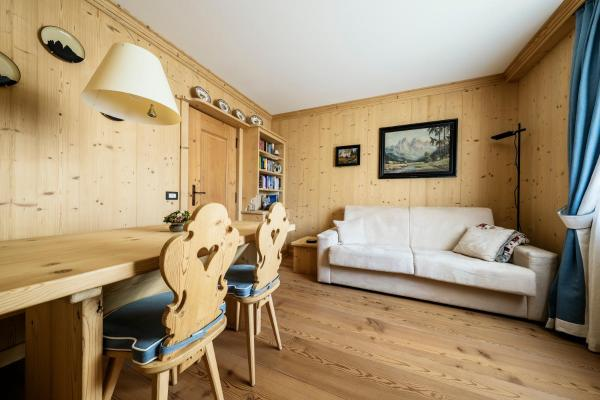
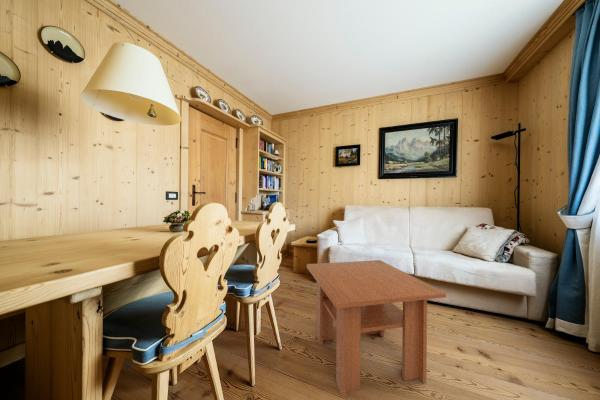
+ coffee table (363, 316)
